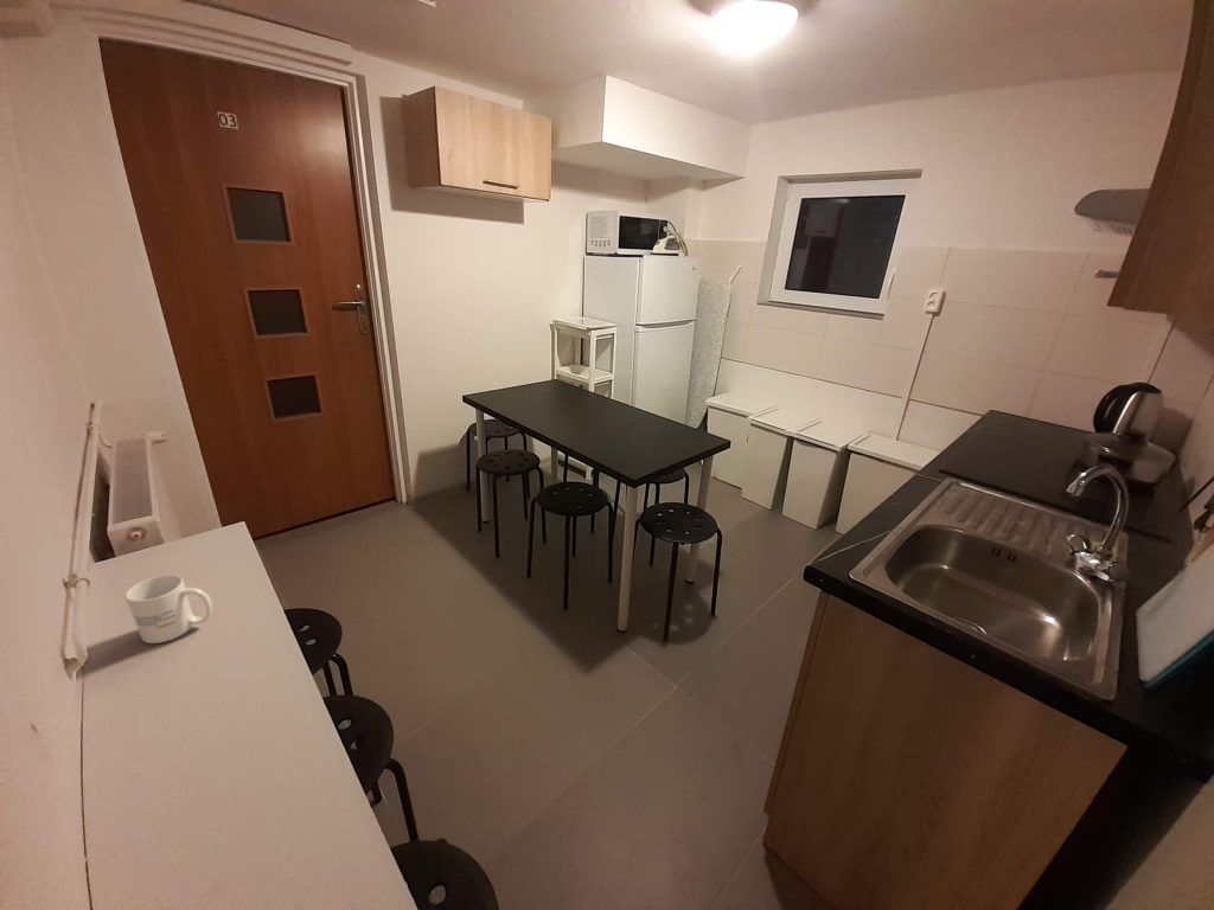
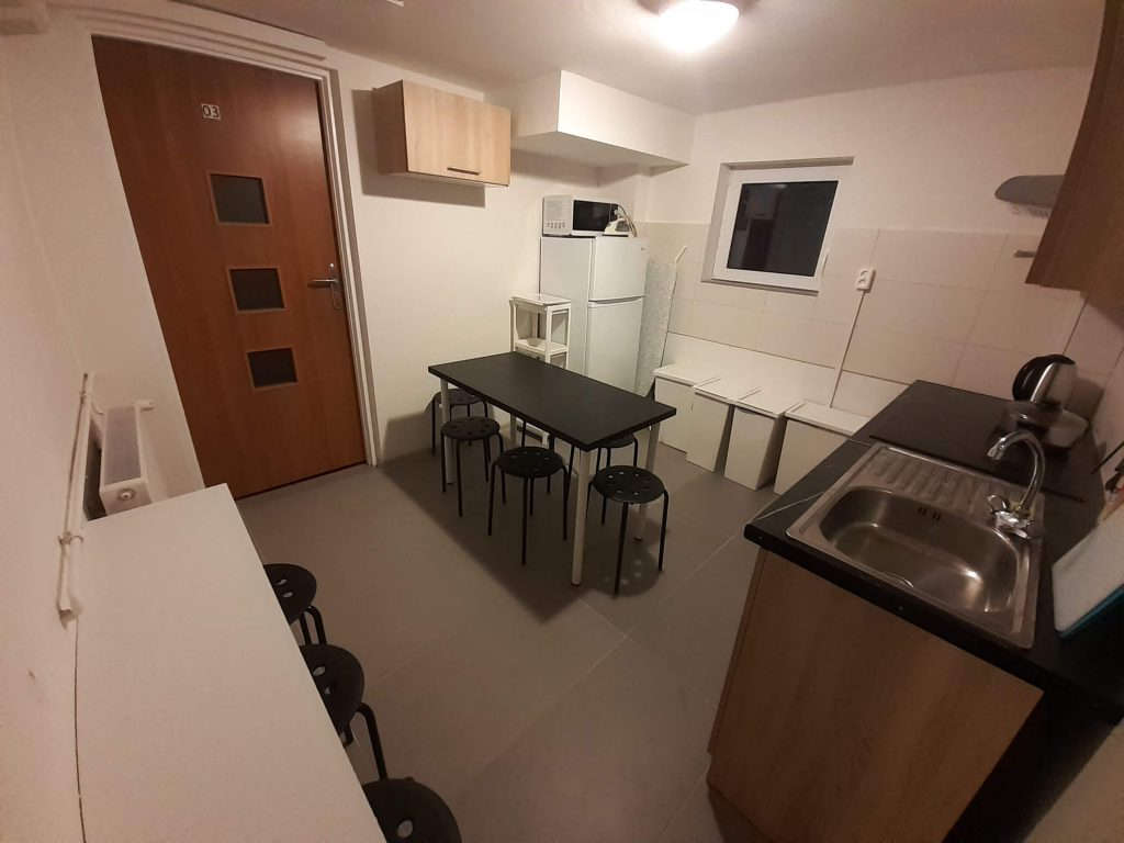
- mug (172, 605)
